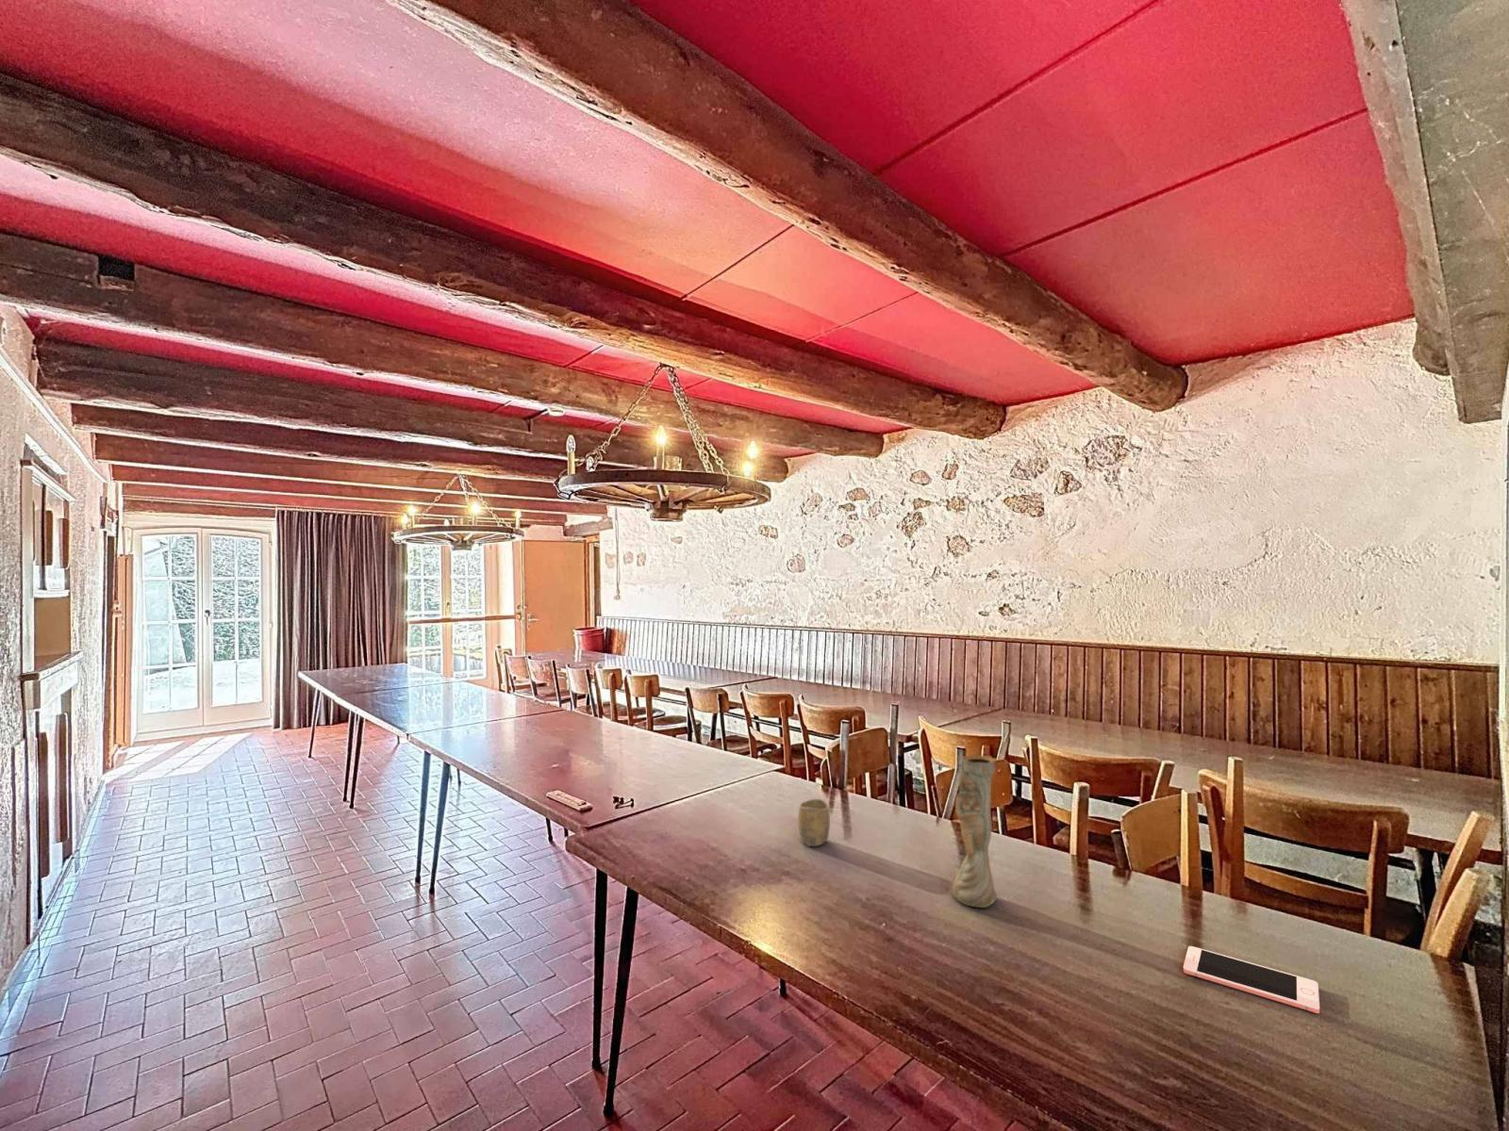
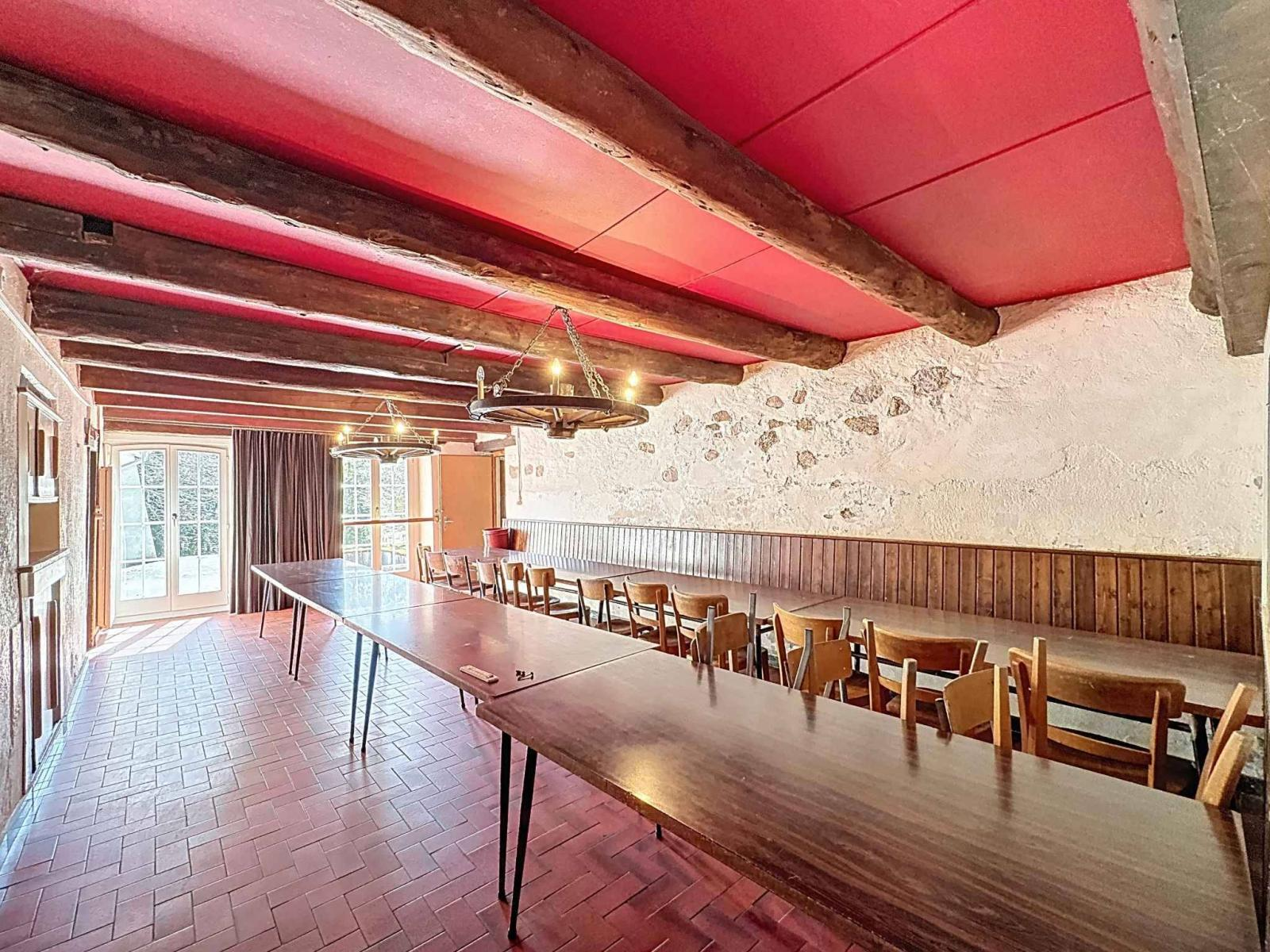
- cup (814, 822)
- vase (974, 828)
- cell phone (1249, 977)
